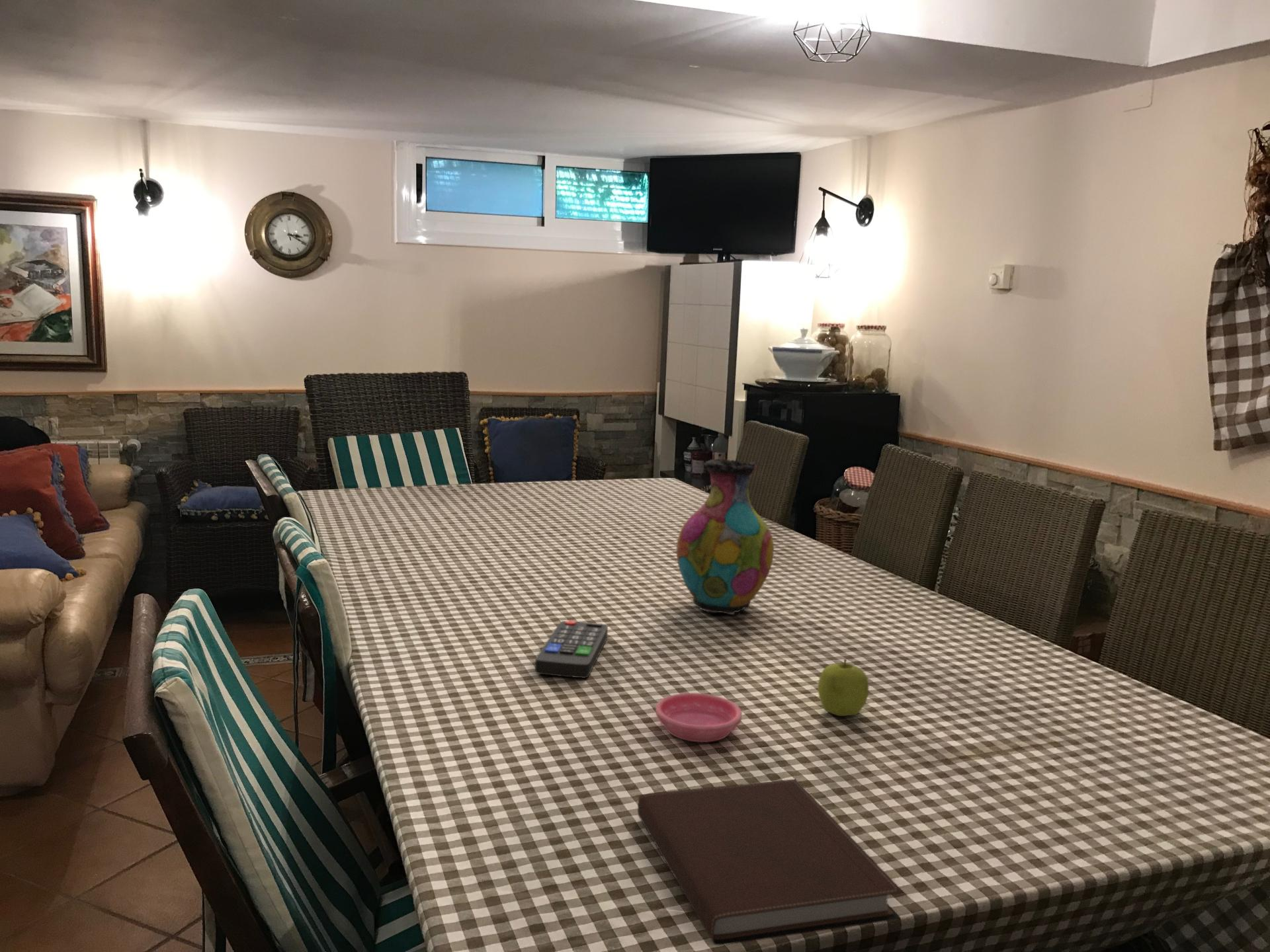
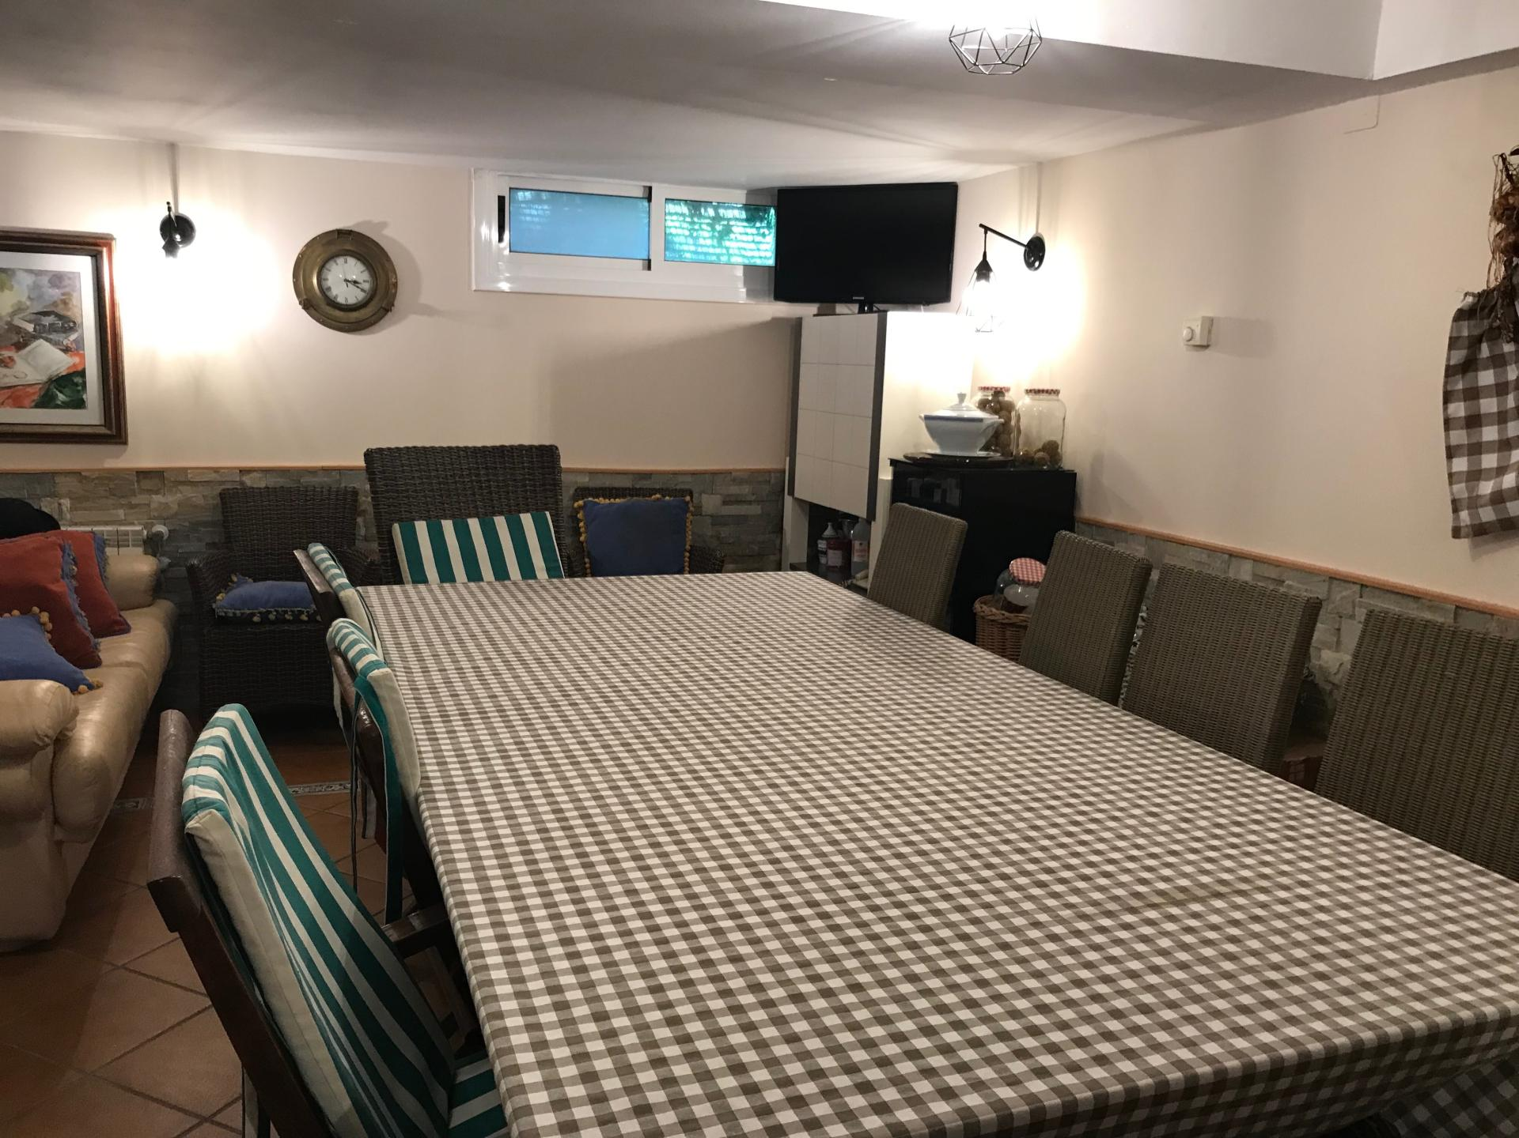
- notebook (759, 852)
- fruit (843, 686)
- saucer (698, 719)
- vase (726, 535)
- remote control (573, 647)
